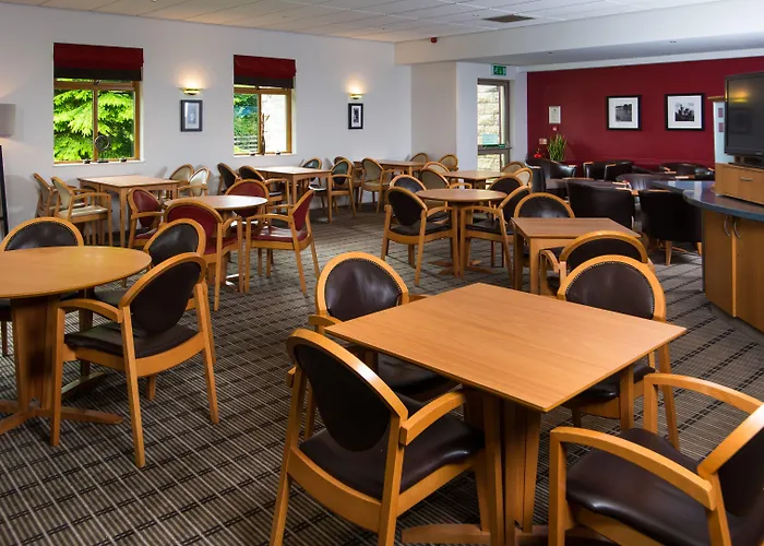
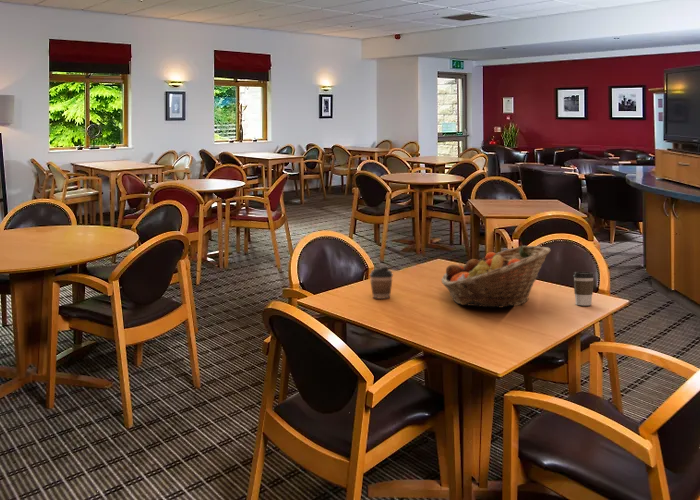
+ coffee cup (583, 288)
+ fruit basket (494, 274)
+ coffee cup (381, 282)
